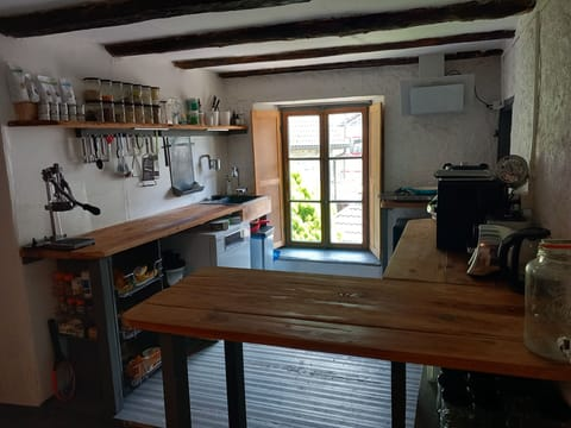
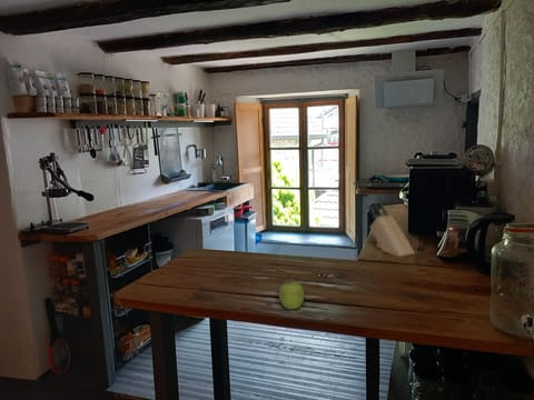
+ knife block (388, 228)
+ fruit (291, 293)
